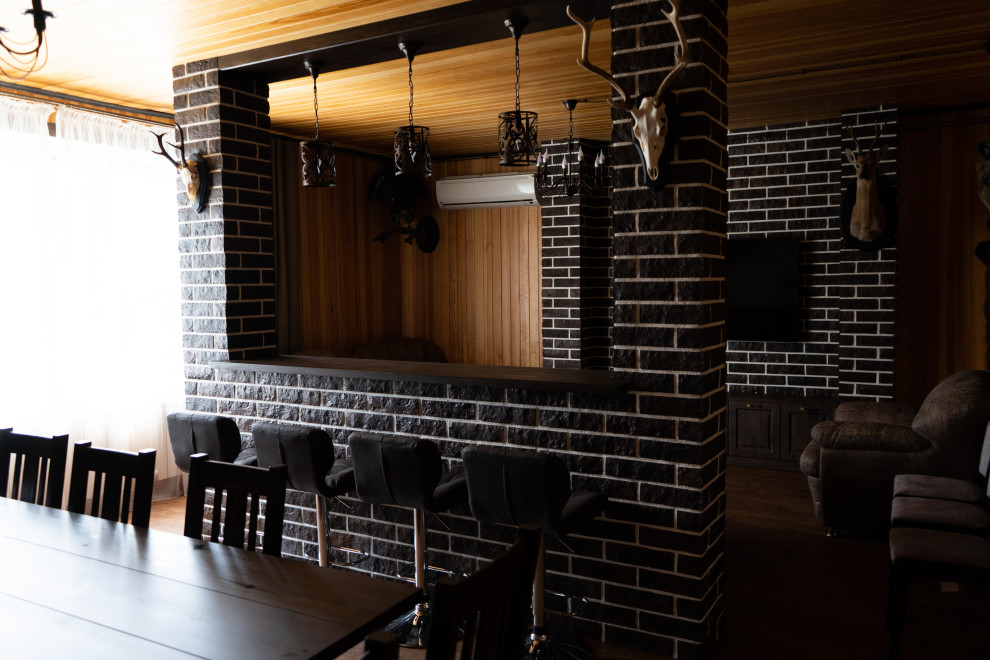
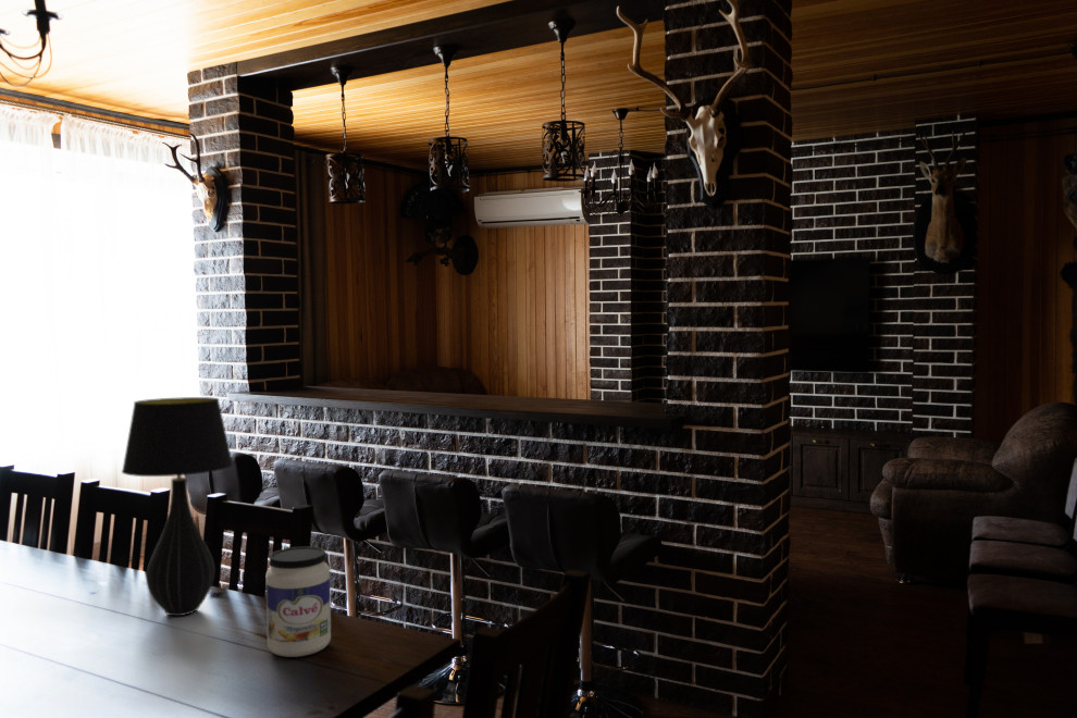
+ jar (298, 601)
+ table lamp (180, 506)
